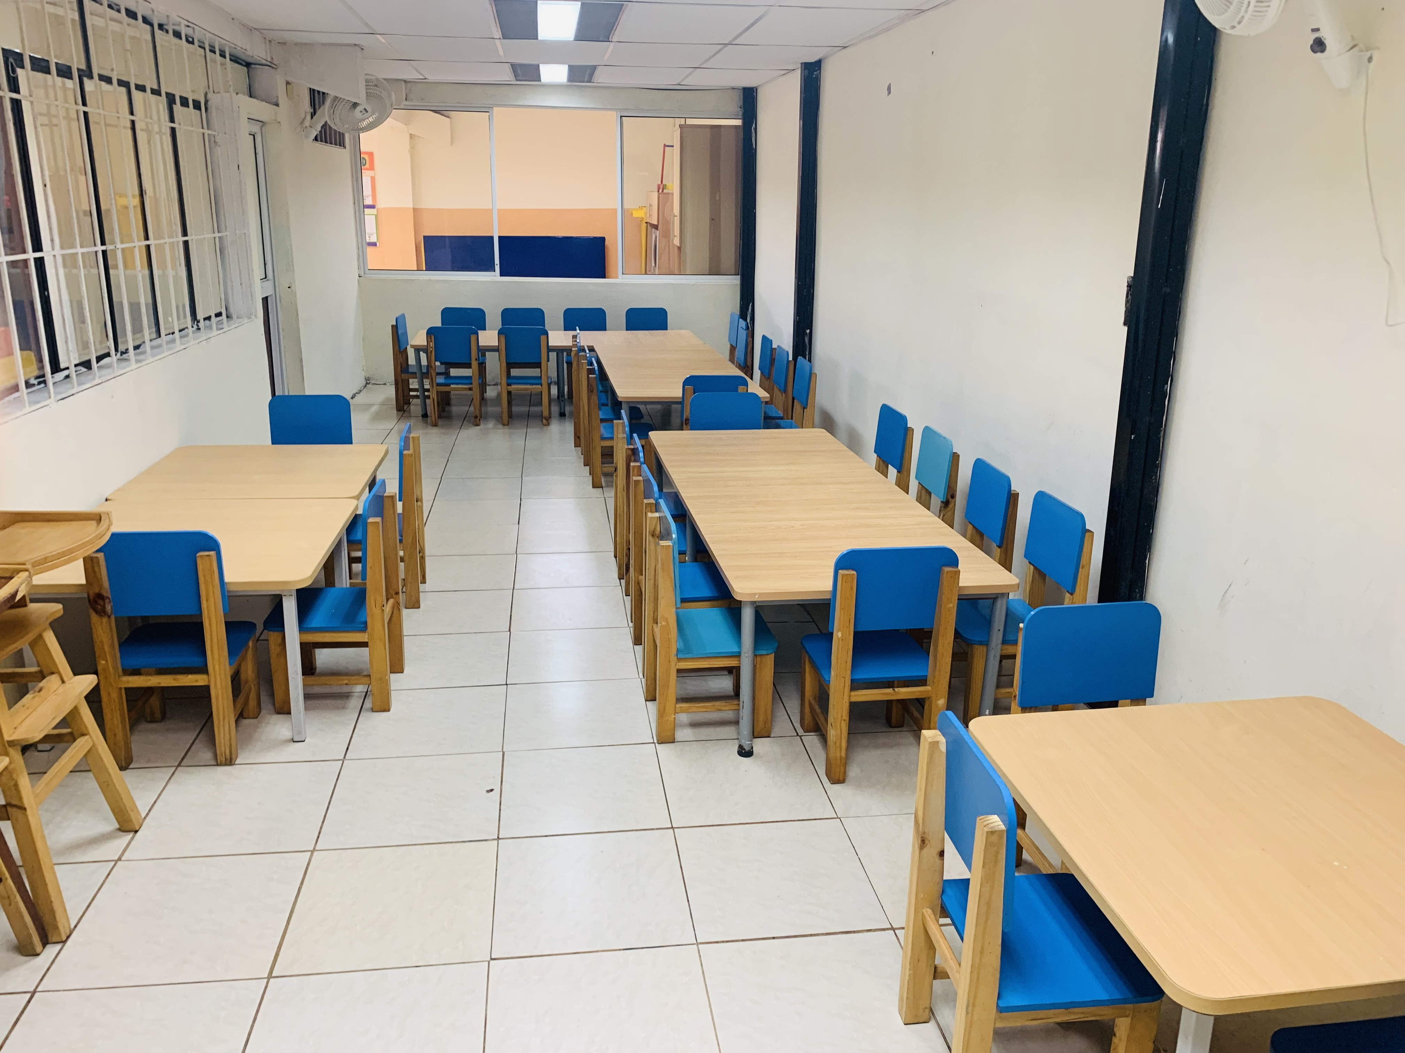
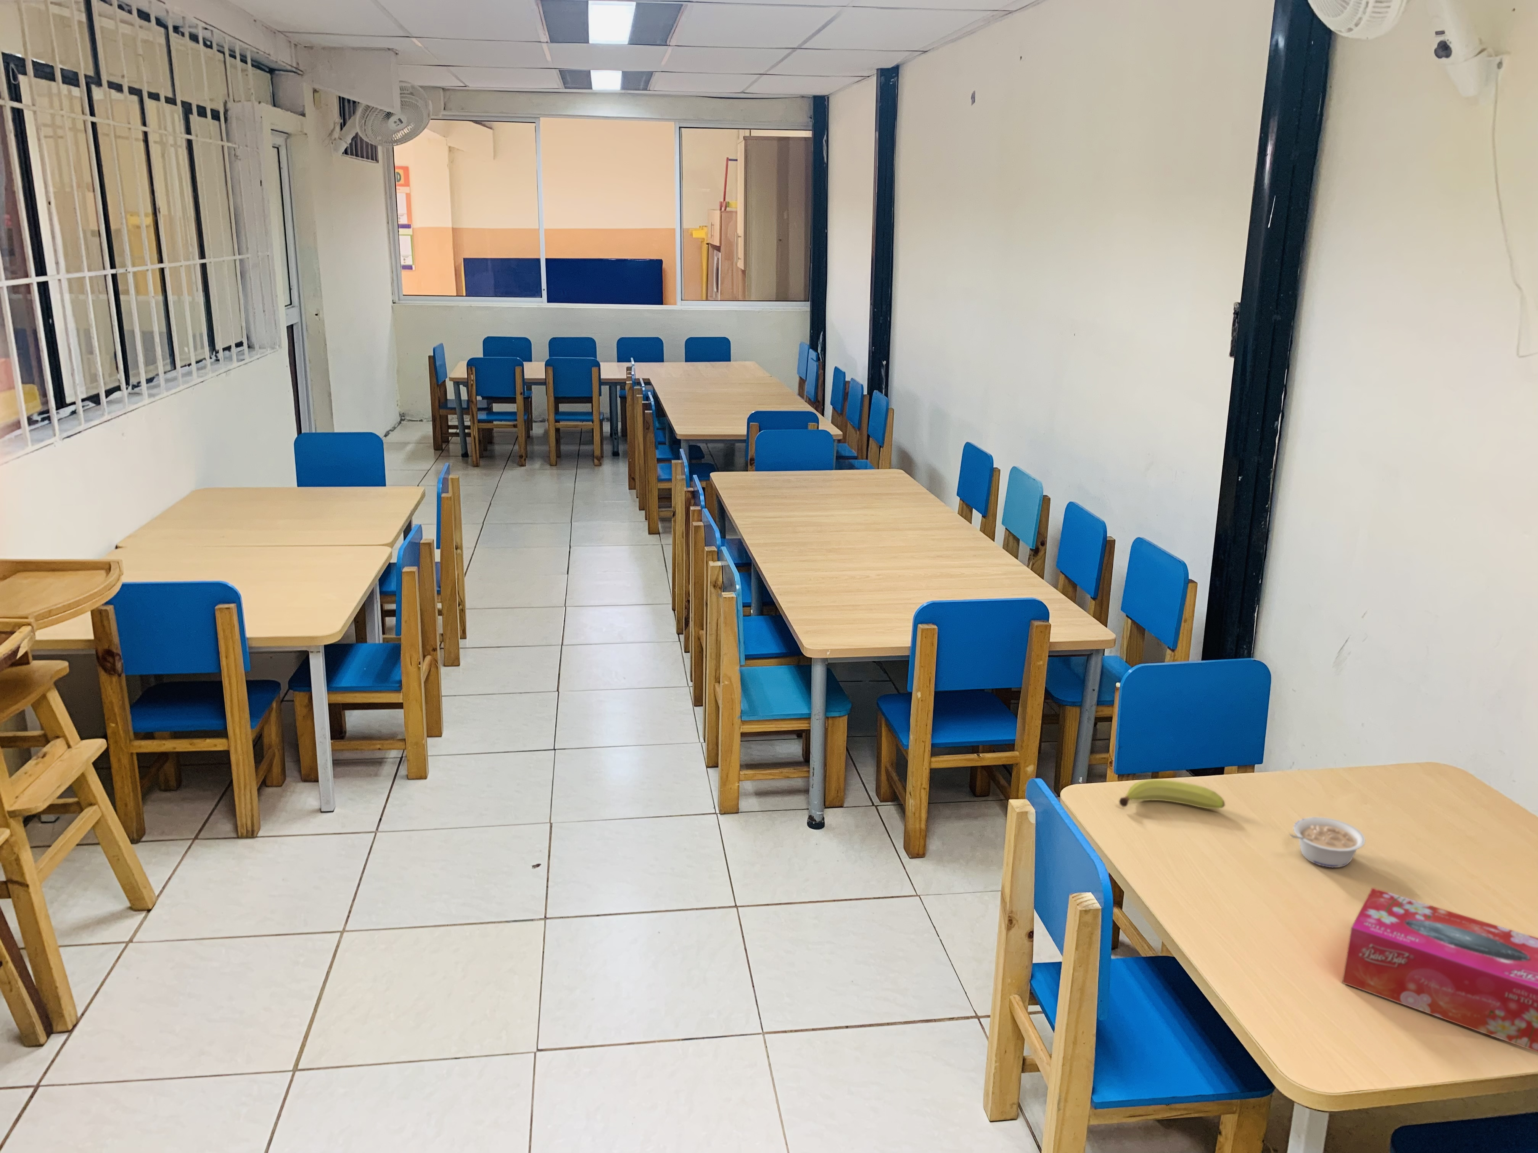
+ tissue box (1459, 968)
+ fruit (1172, 798)
+ legume (1327, 843)
